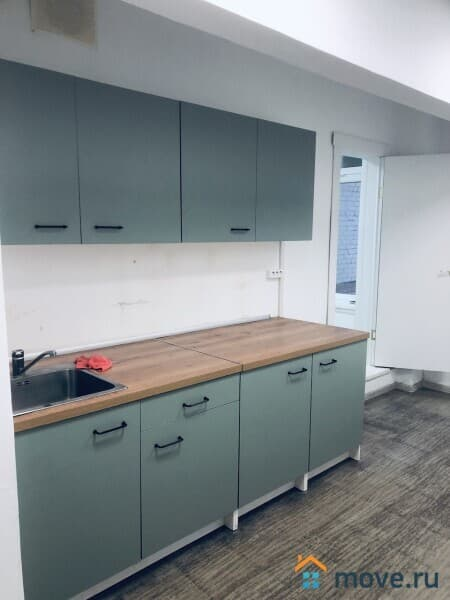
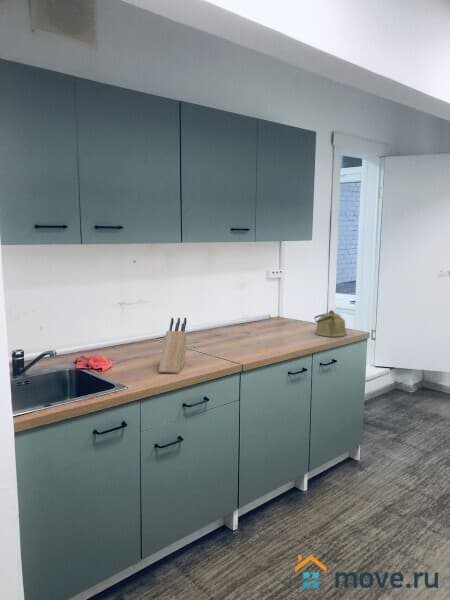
+ kettle (330, 322)
+ knife block (174, 343)
